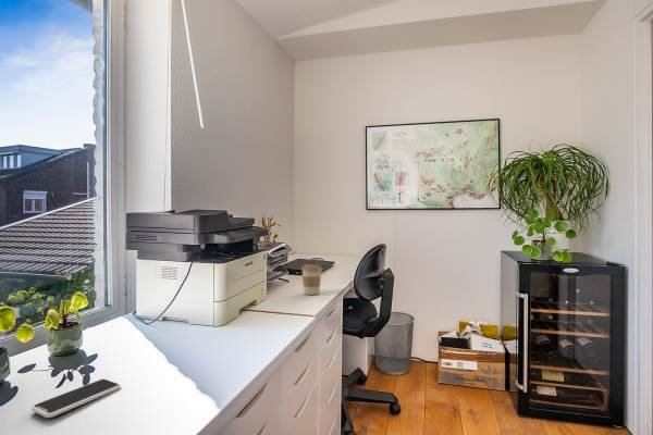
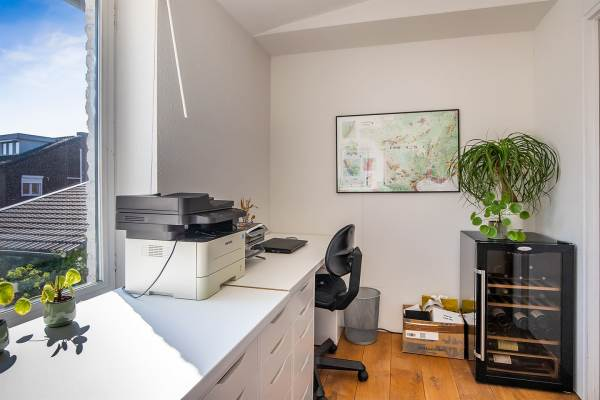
- smartphone (78, 396)
- coffee cup (311, 278)
